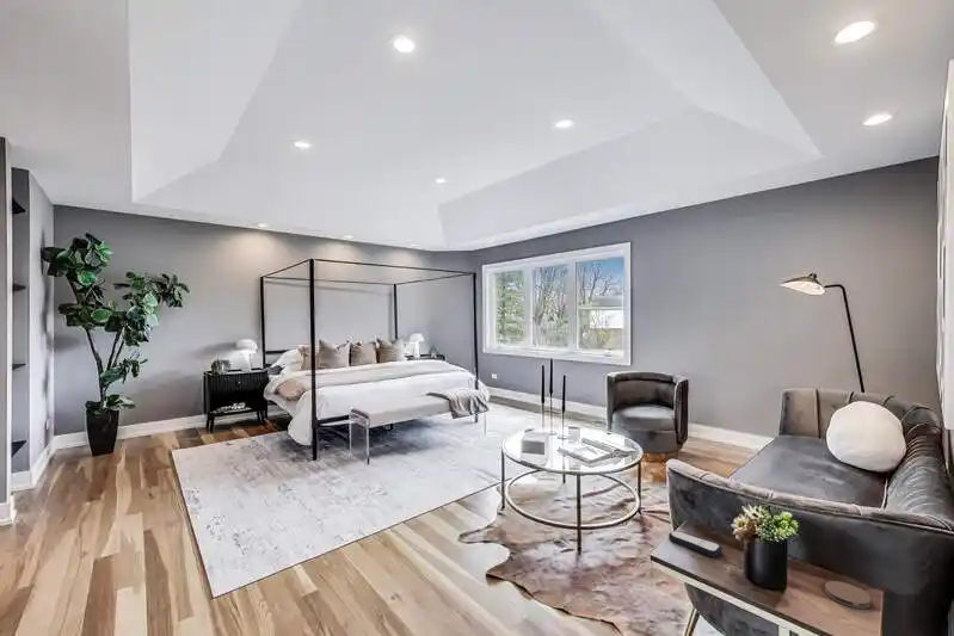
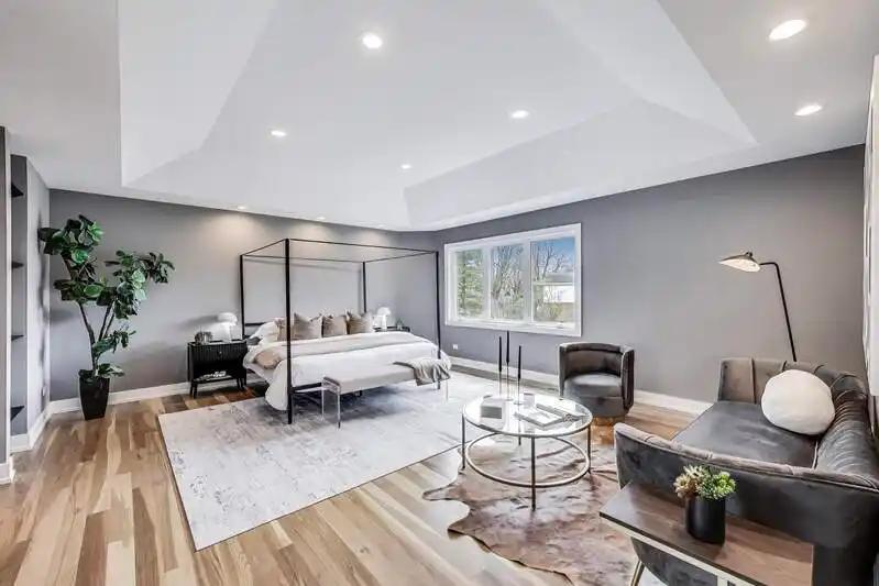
- coaster (847, 594)
- remote control (694, 542)
